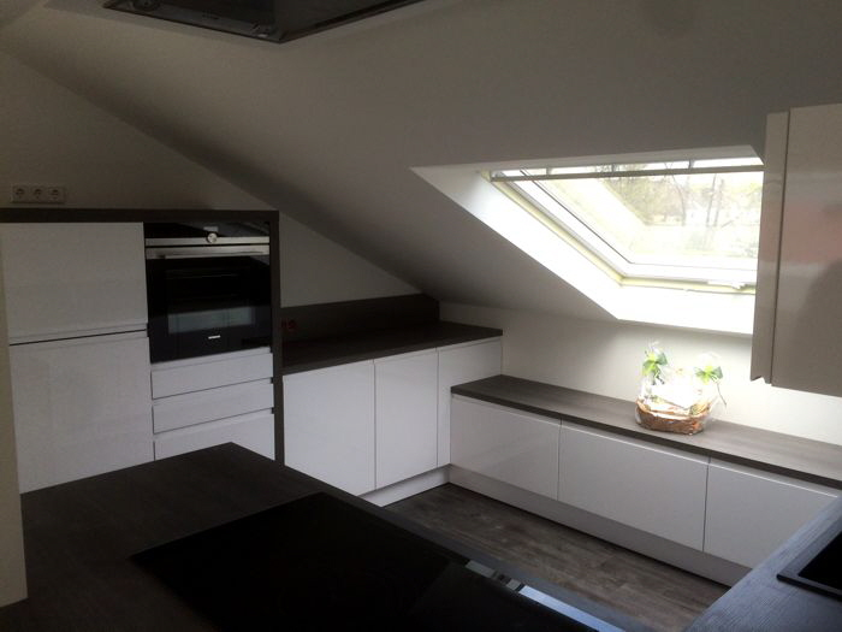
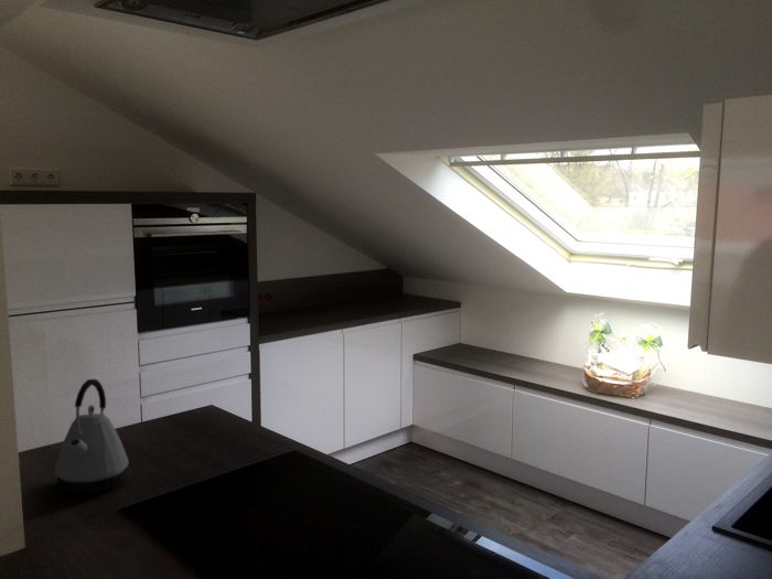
+ kettle (89, 432)
